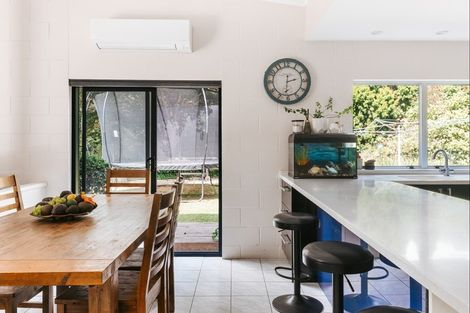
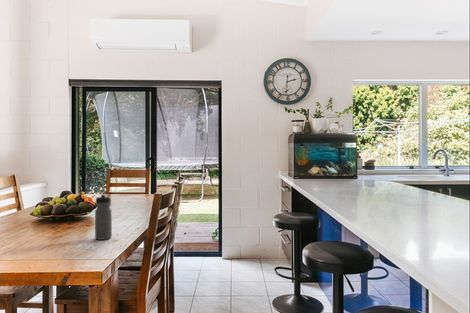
+ water bottle (103, 216)
